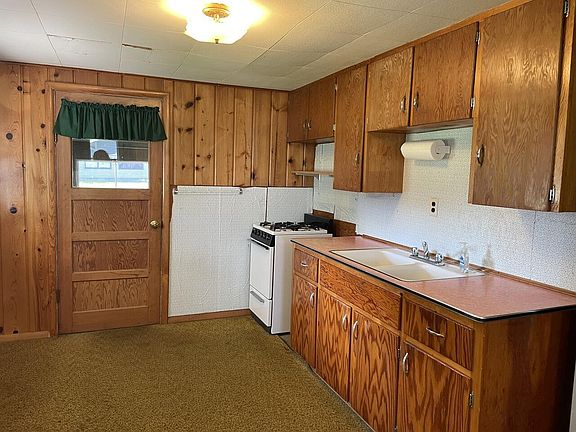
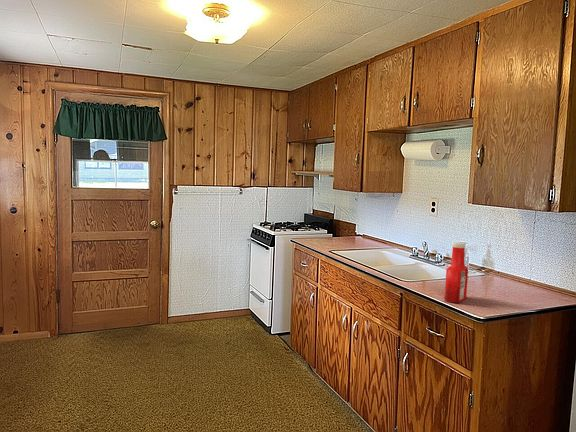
+ soap bottle (457, 271)
